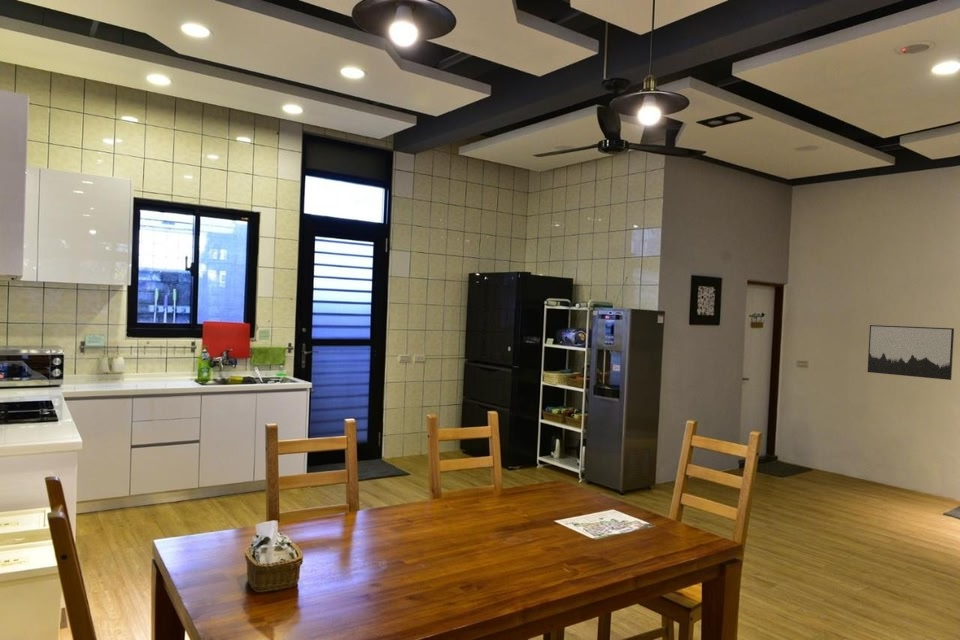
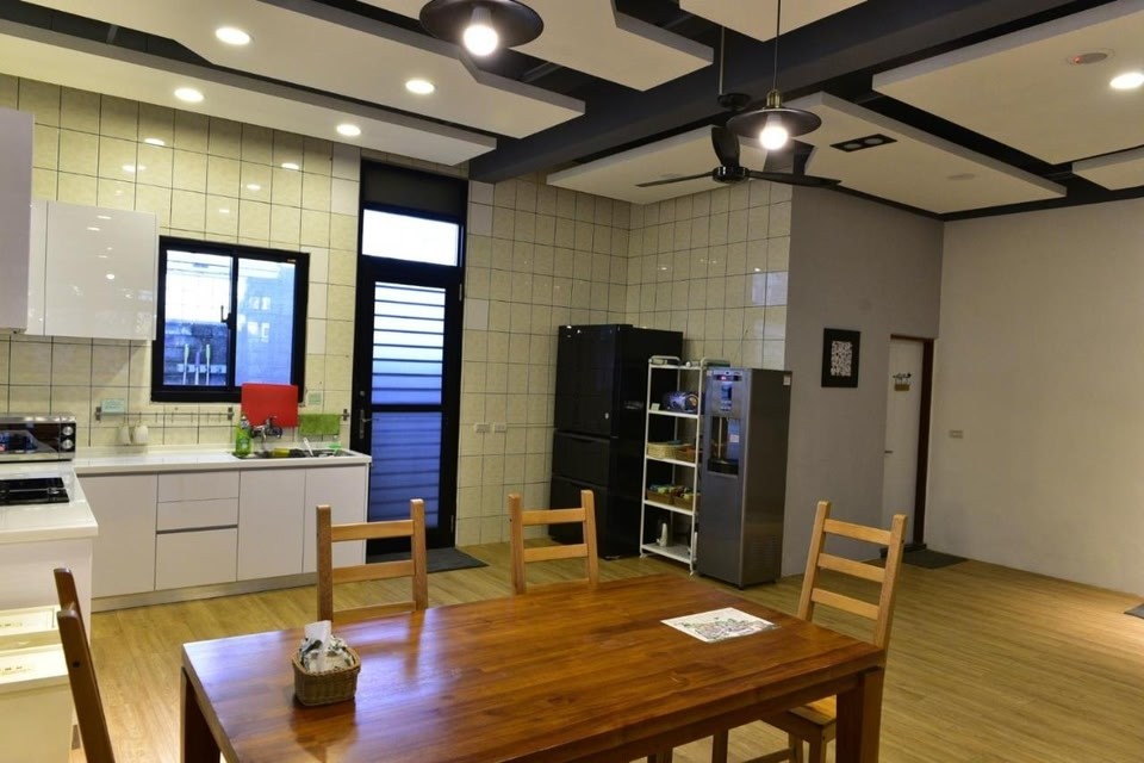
- wall art (908, 351)
